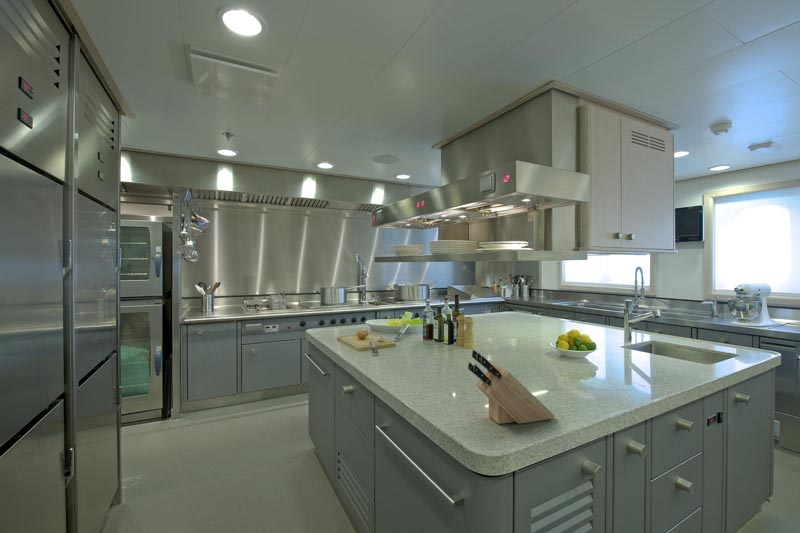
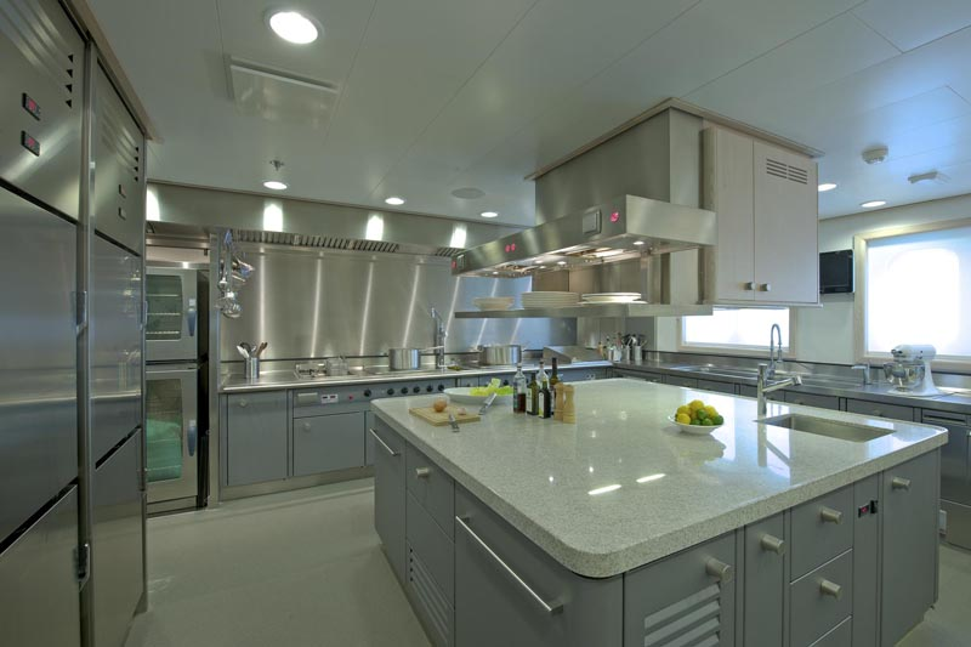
- knife block (509, 383)
